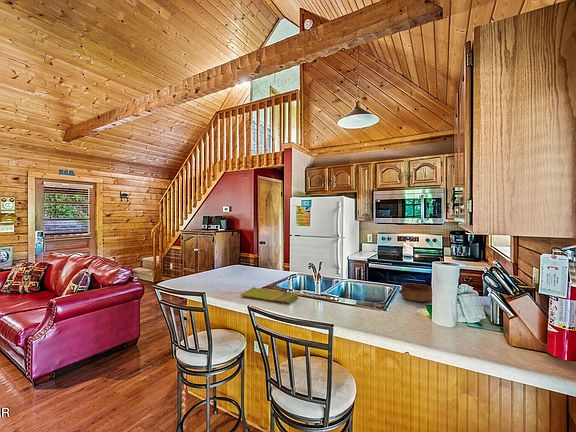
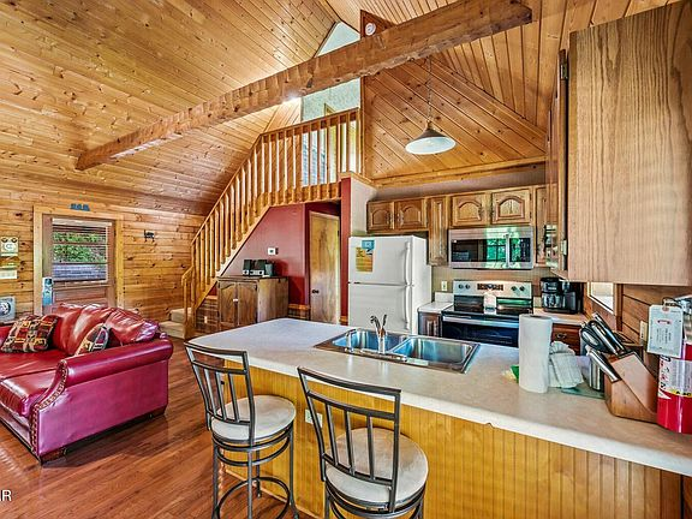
- dish towel (269, 294)
- bowl (416, 292)
